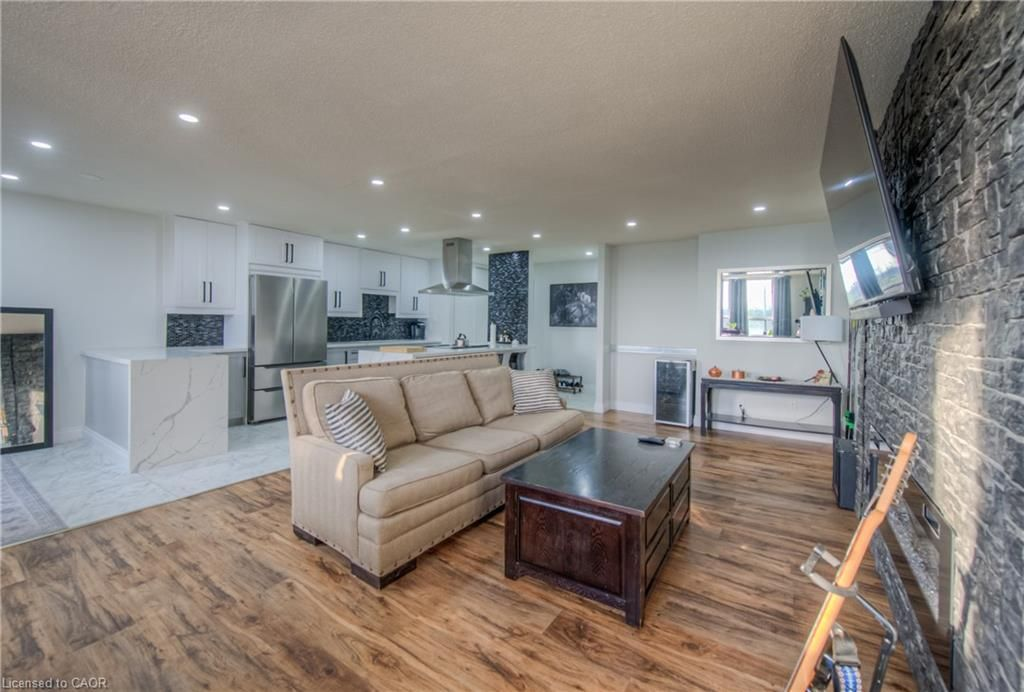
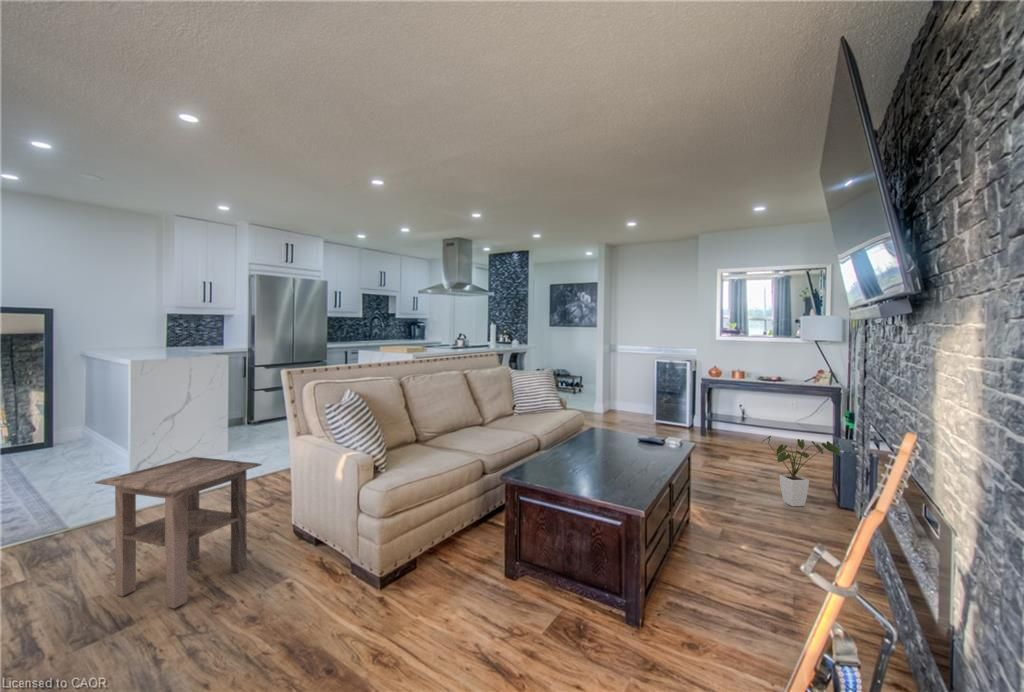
+ side table (184, 525)
+ house plant (797, 471)
